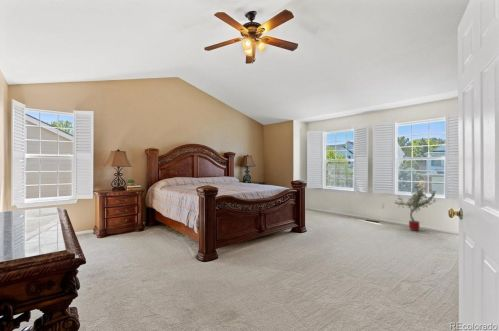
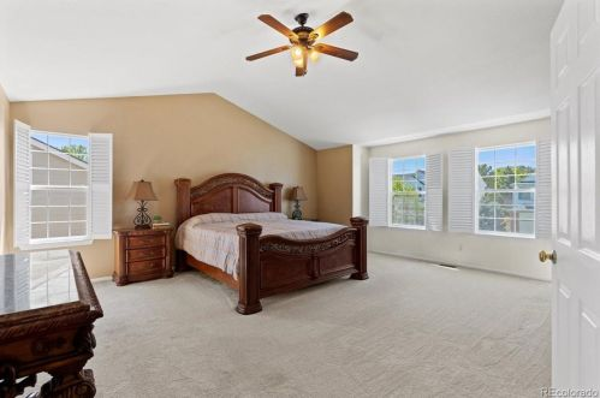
- potted tree (414, 206)
